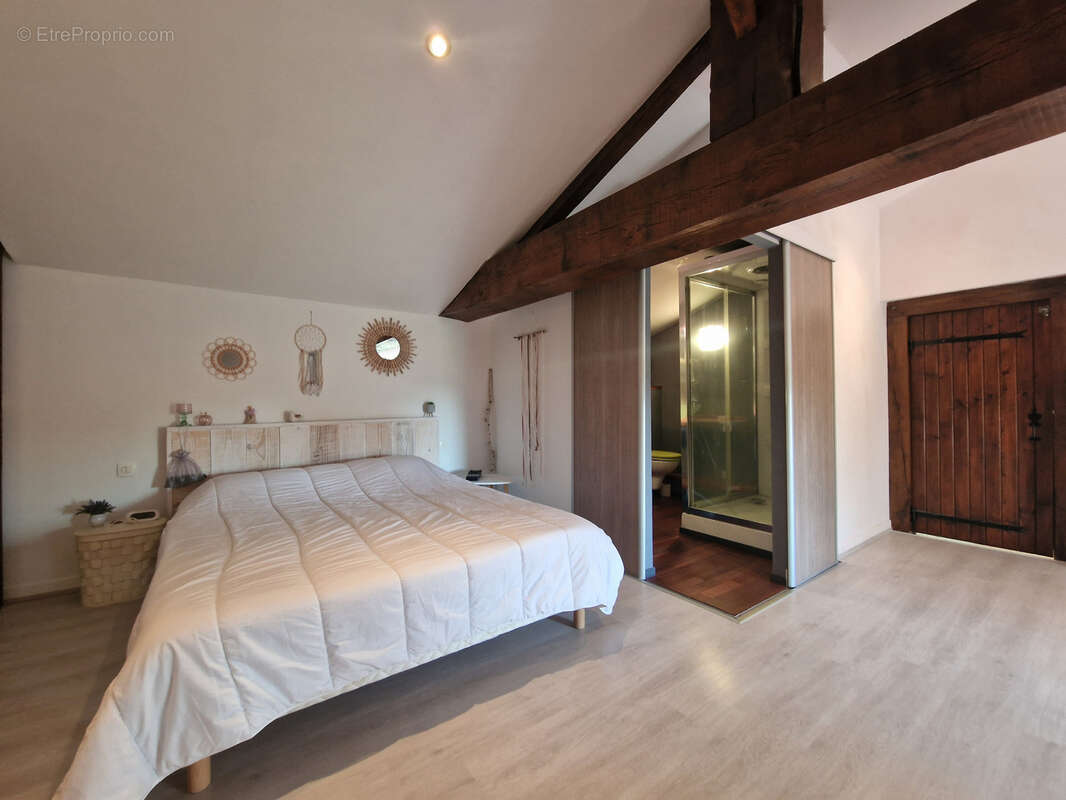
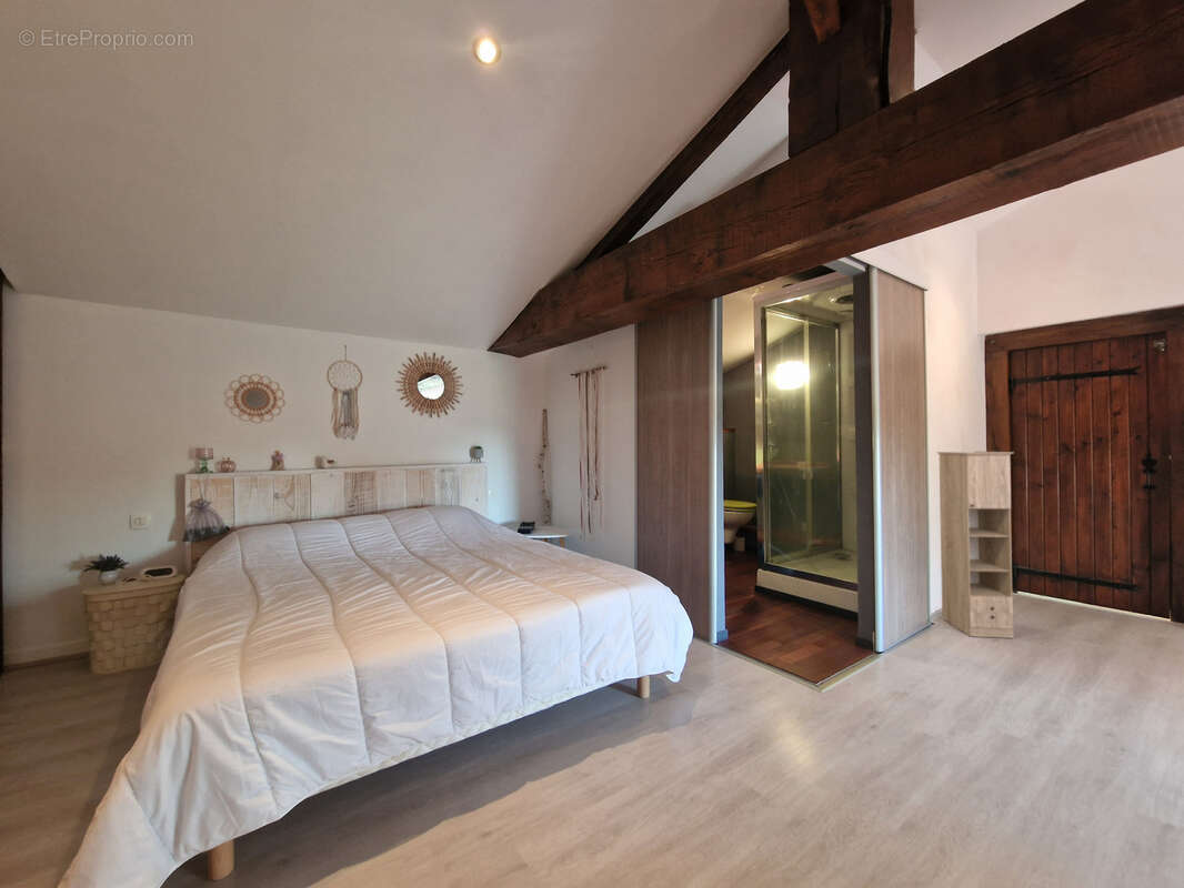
+ storage cabinet (974, 539)
